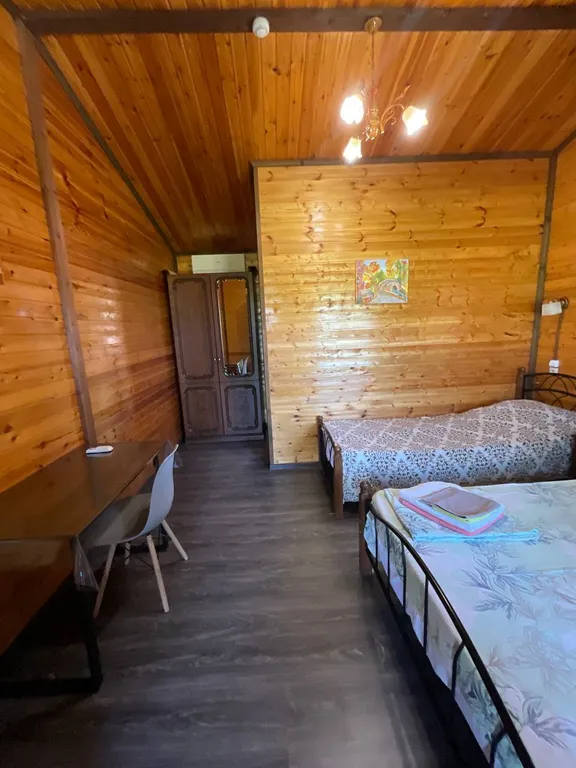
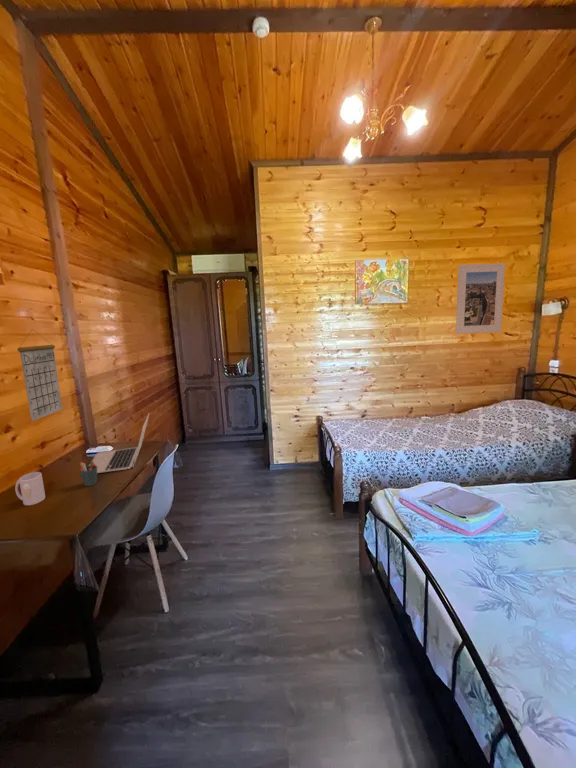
+ laptop (120, 449)
+ mug (29, 488)
+ calendar (41, 372)
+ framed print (480, 299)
+ pen holder (88, 471)
